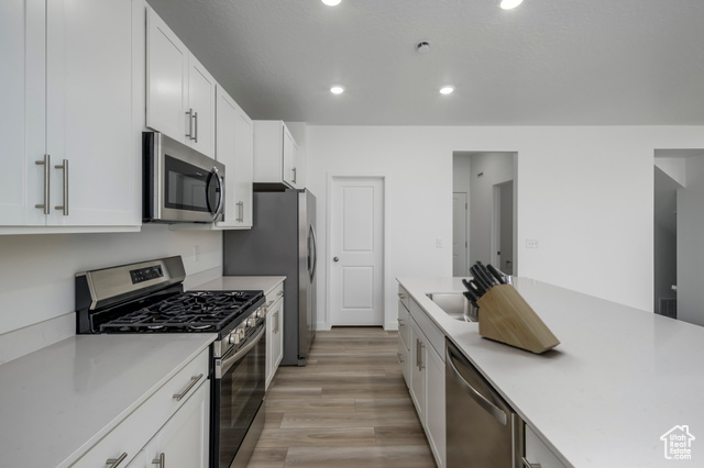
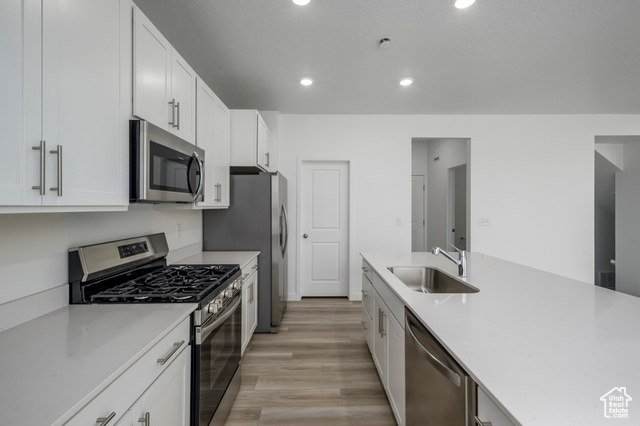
- knife block (505, 300)
